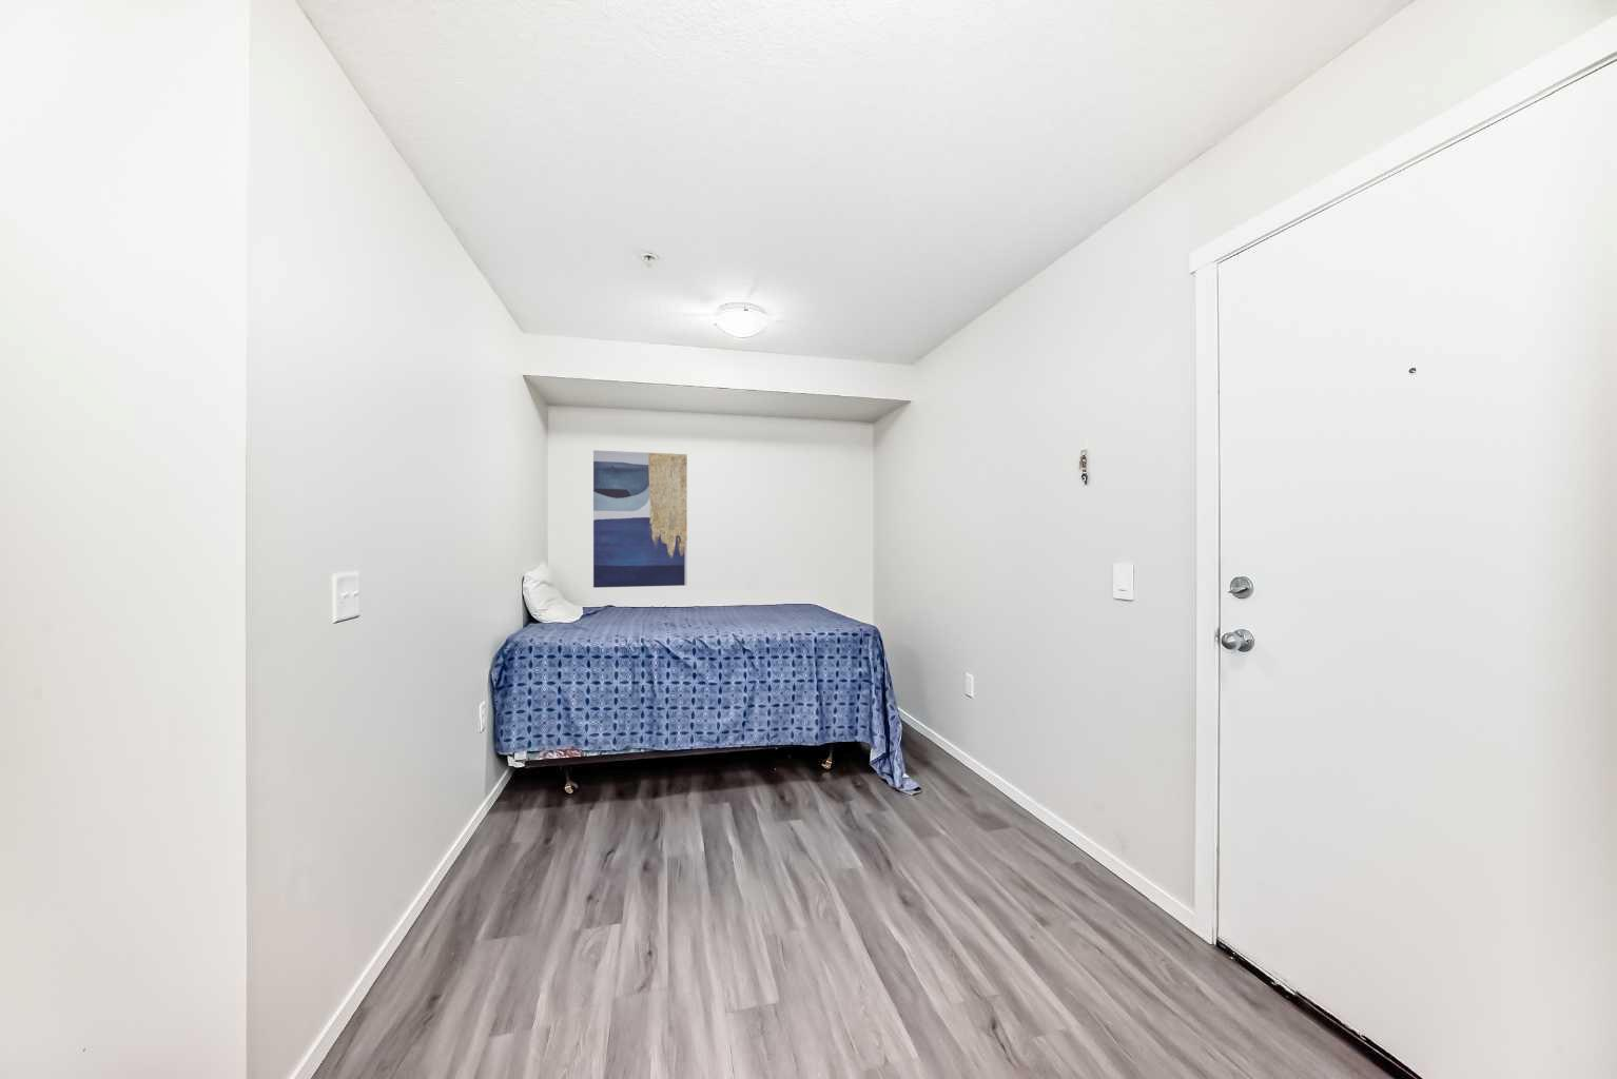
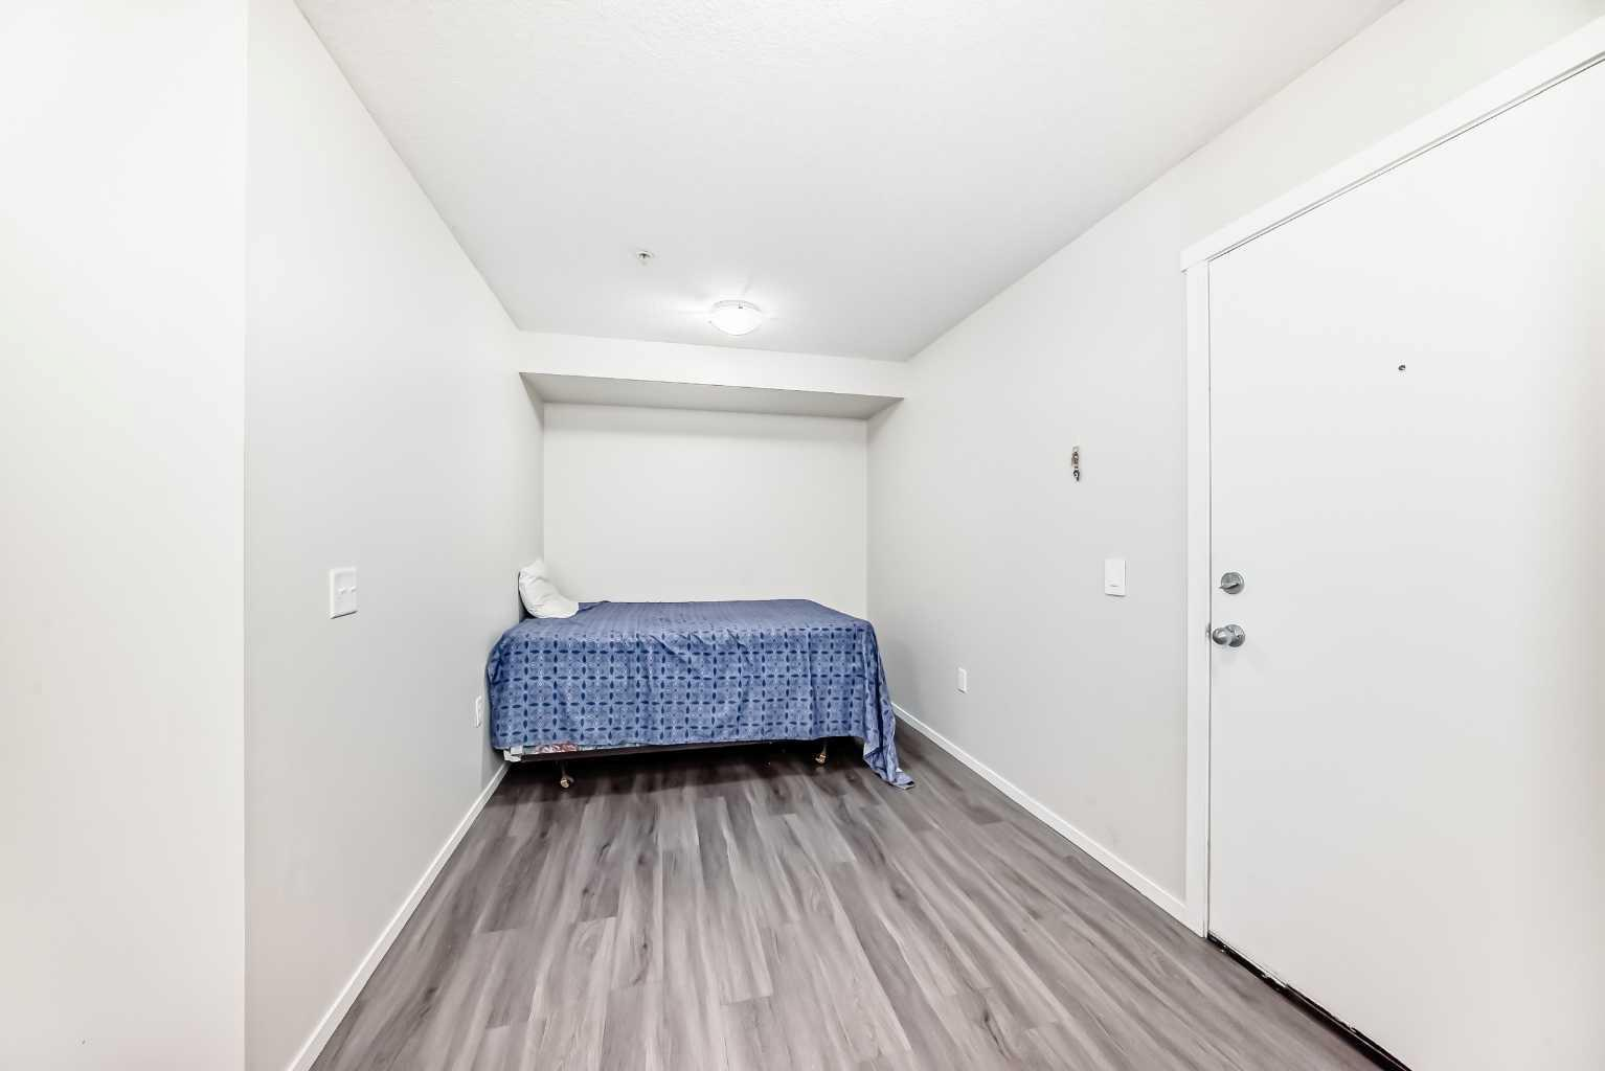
- wall art (641, 519)
